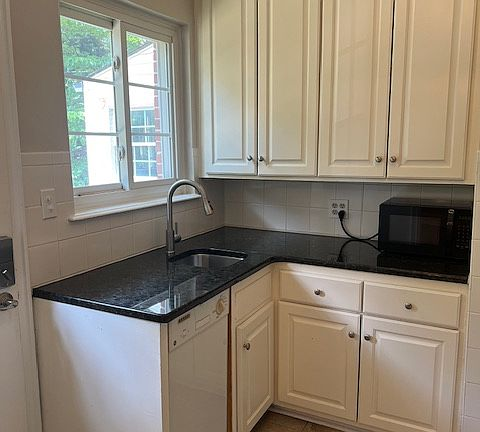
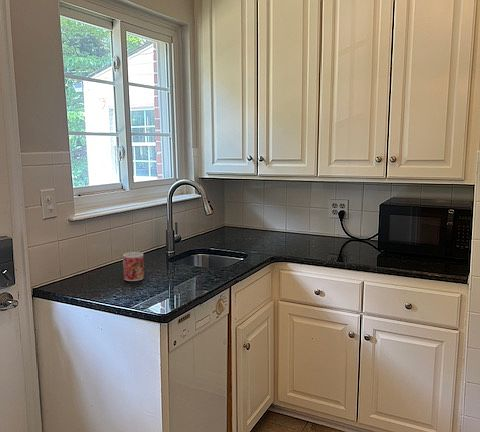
+ mug (132, 265)
